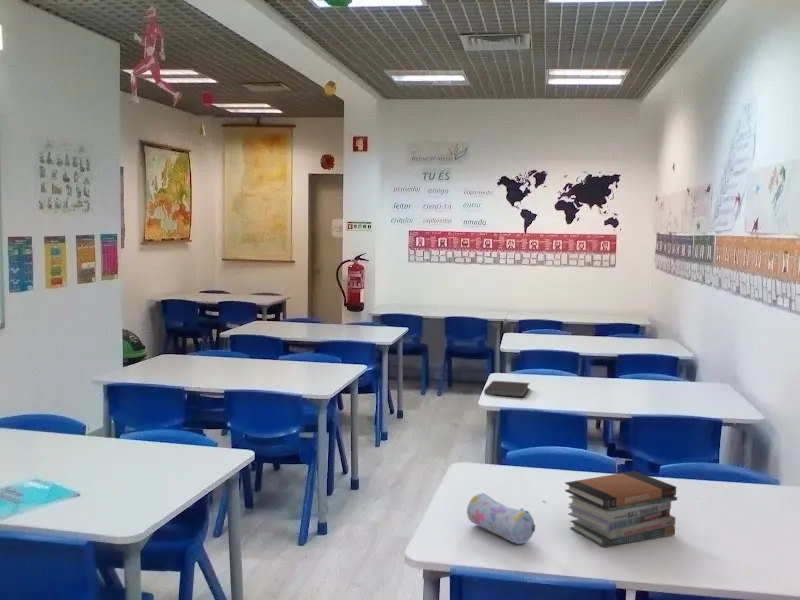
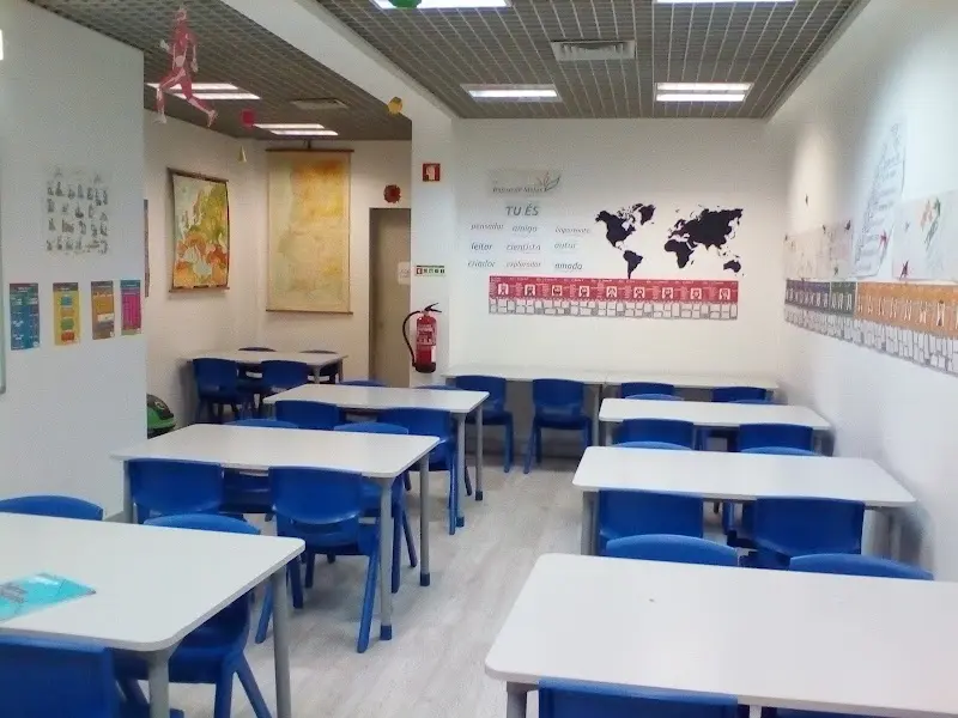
- book stack (620, 508)
- notebook (507, 388)
- pencil case (499, 517)
